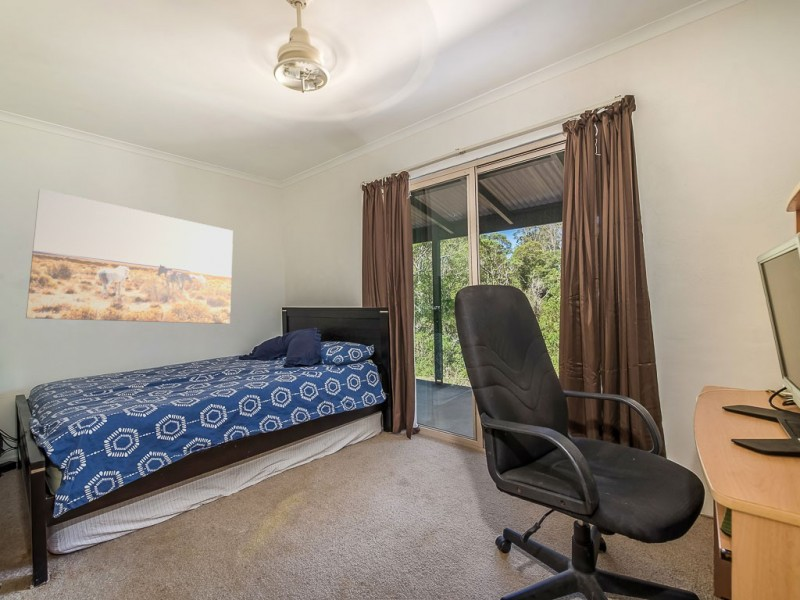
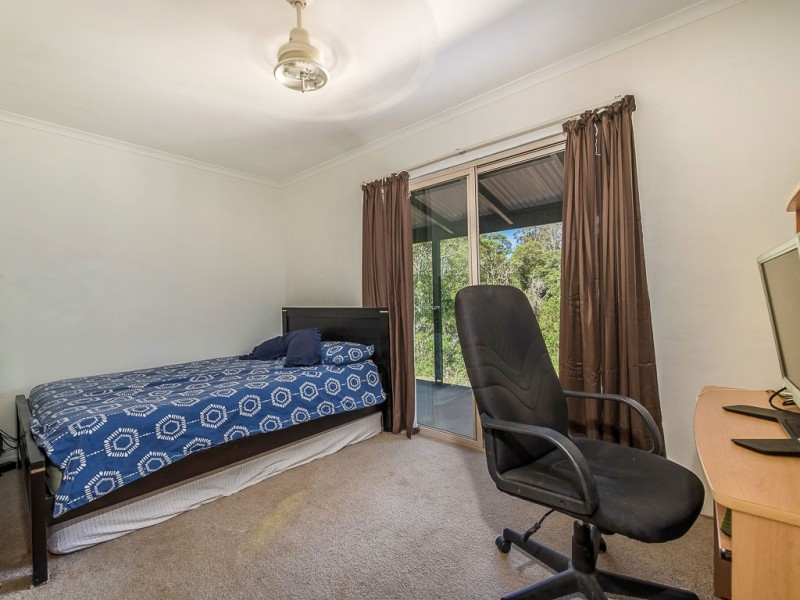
- wall art (148, 266)
